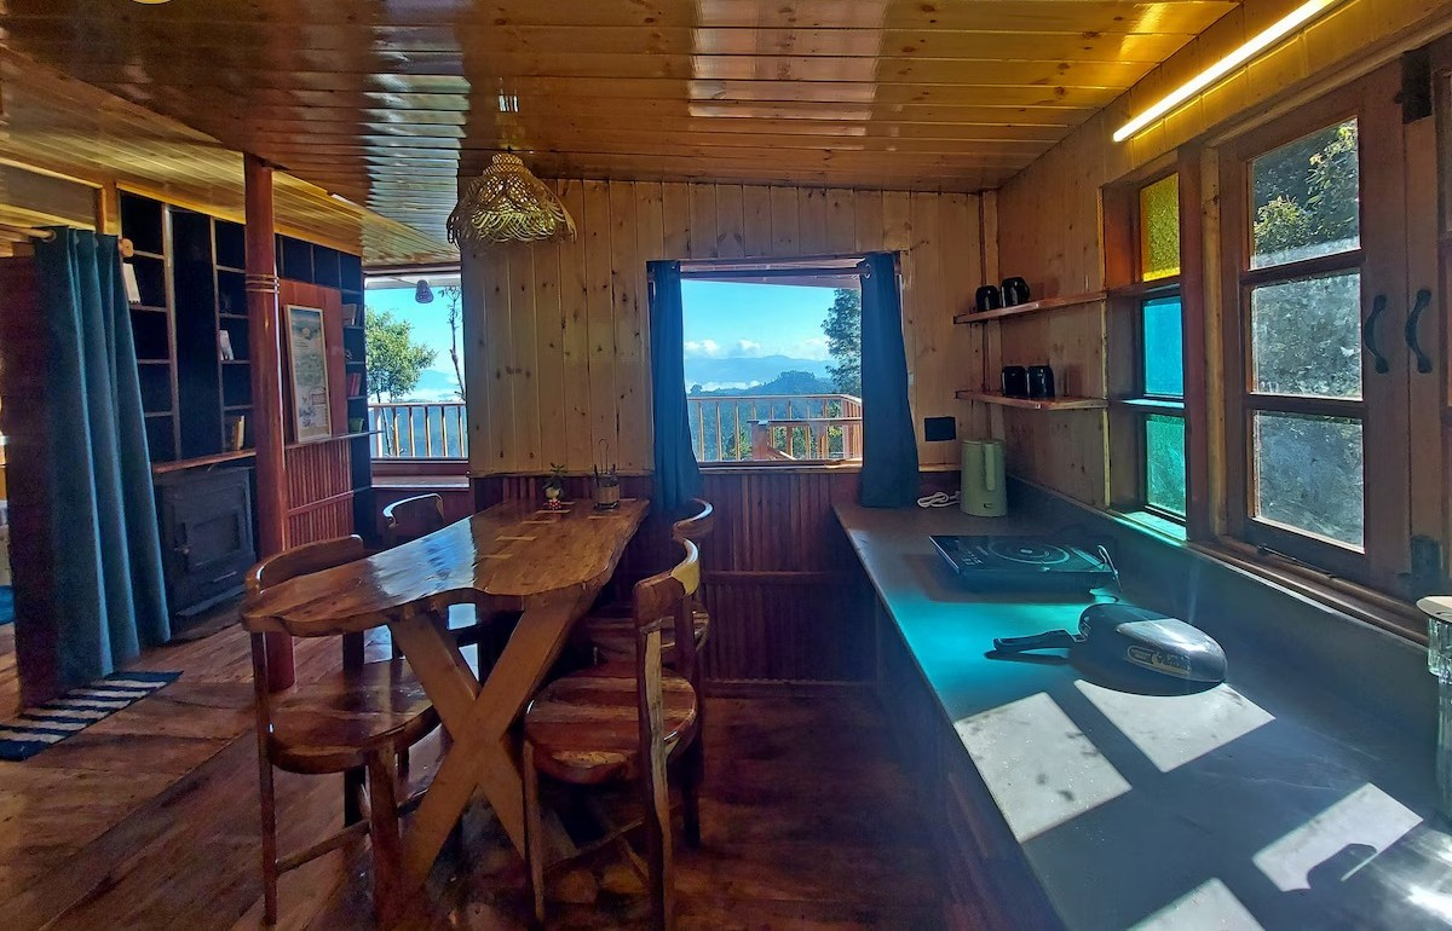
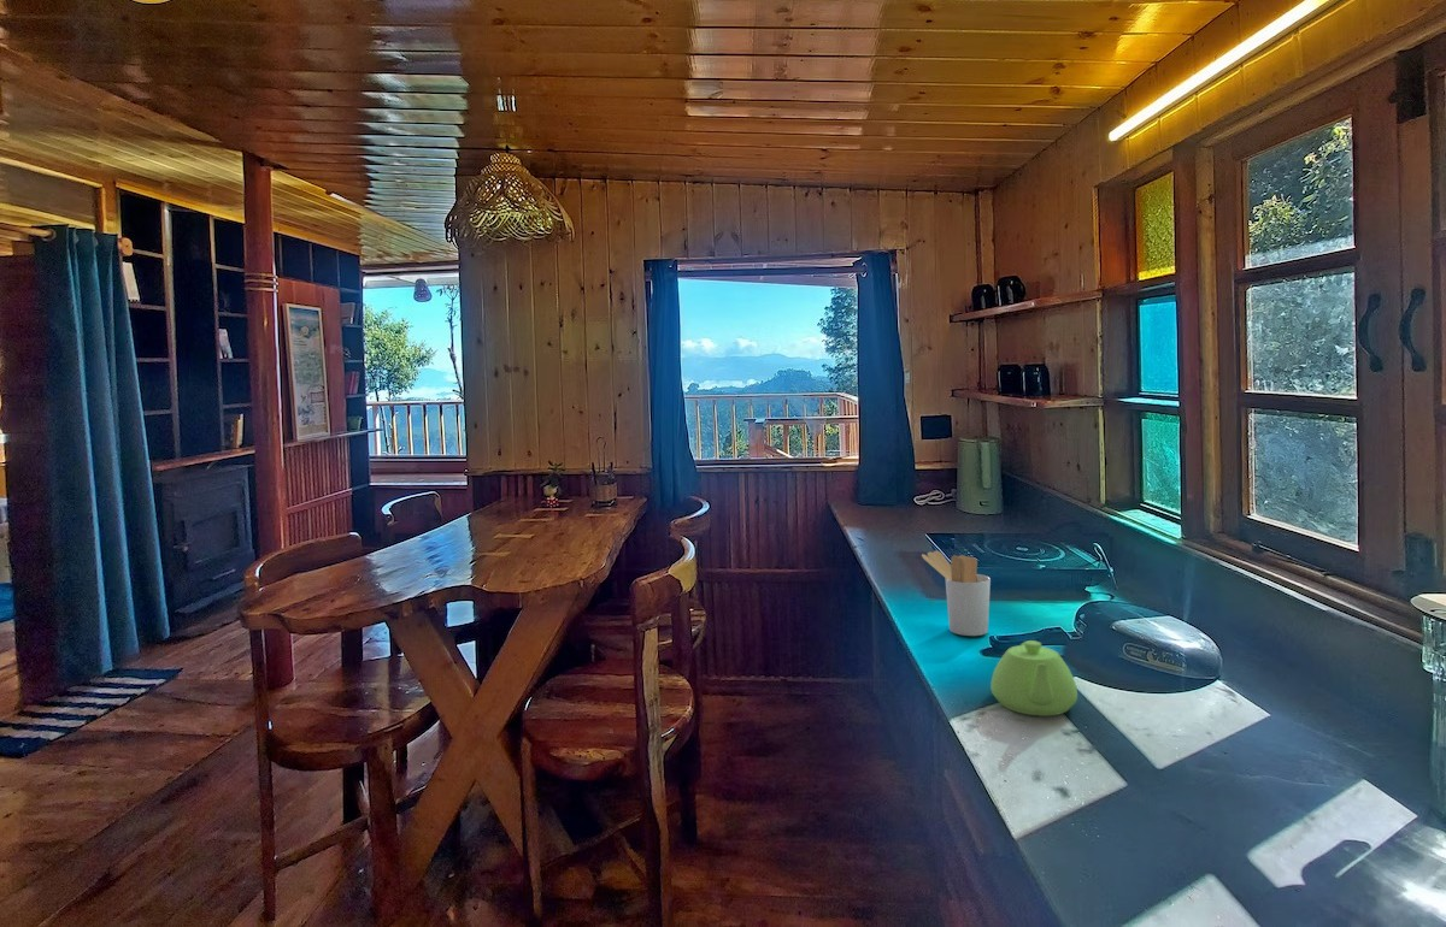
+ teapot (1034, 674)
+ utensil holder (956, 590)
